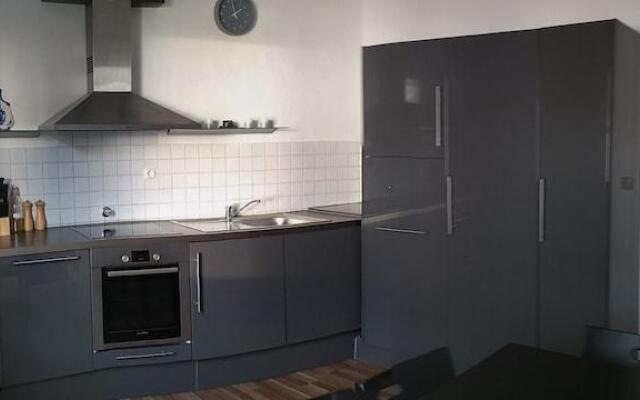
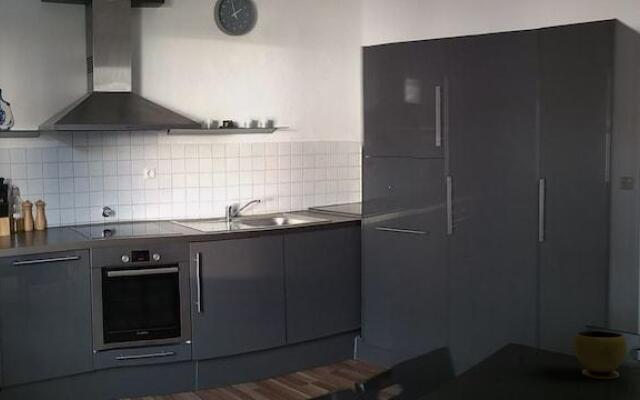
+ bowl (599, 353)
